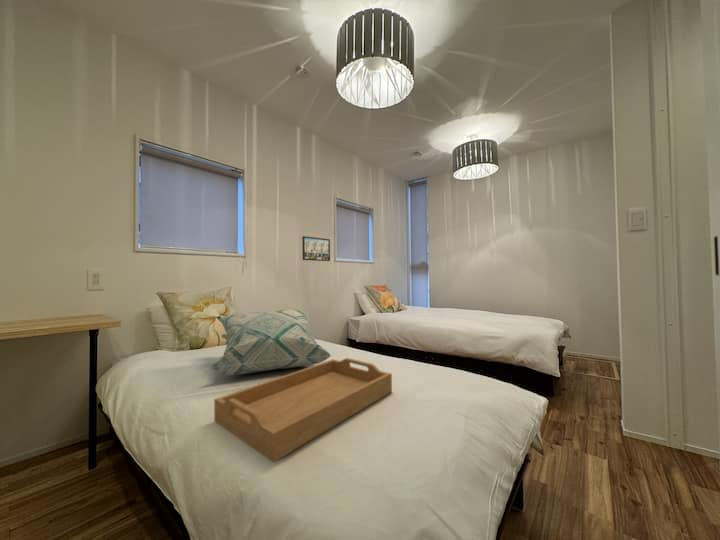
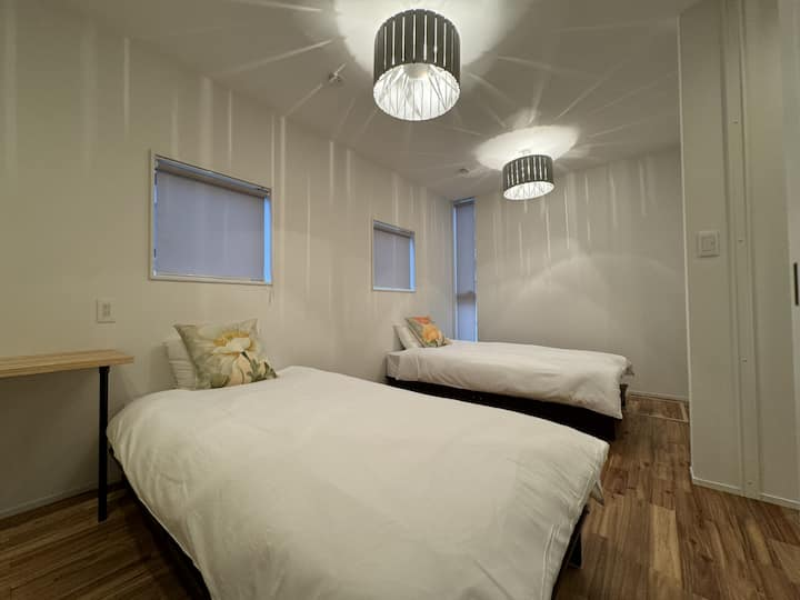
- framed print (316, 249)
- decorative pillow (270, 337)
- serving tray (312, 391)
